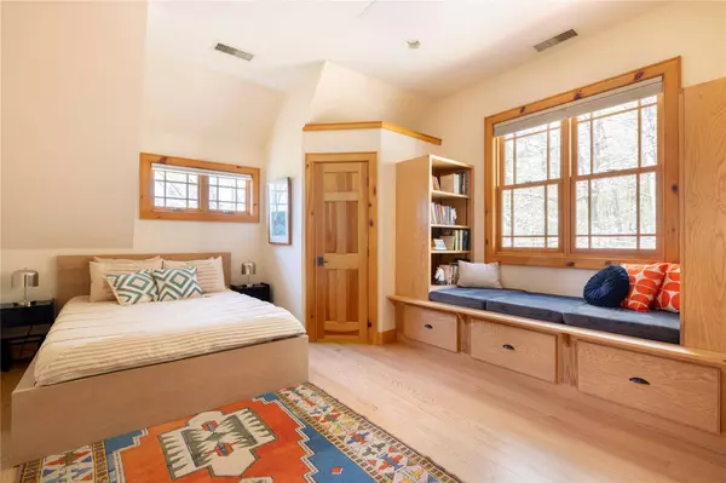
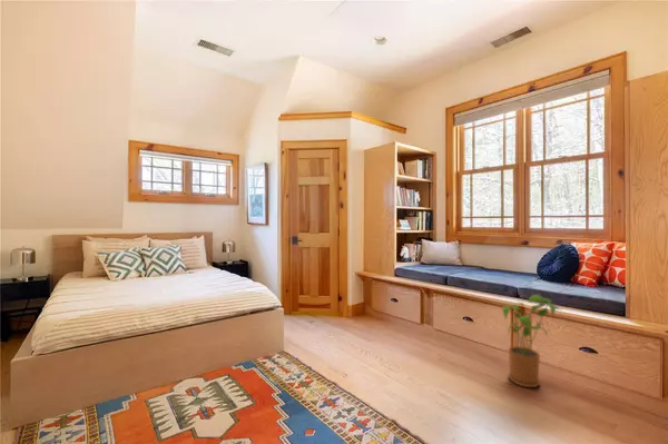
+ house plant (524, 338)
